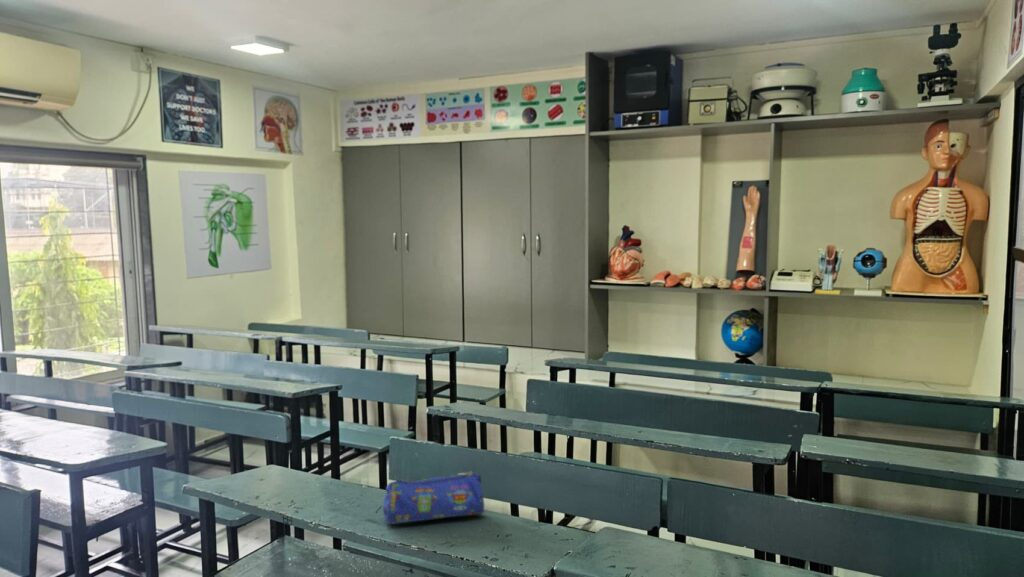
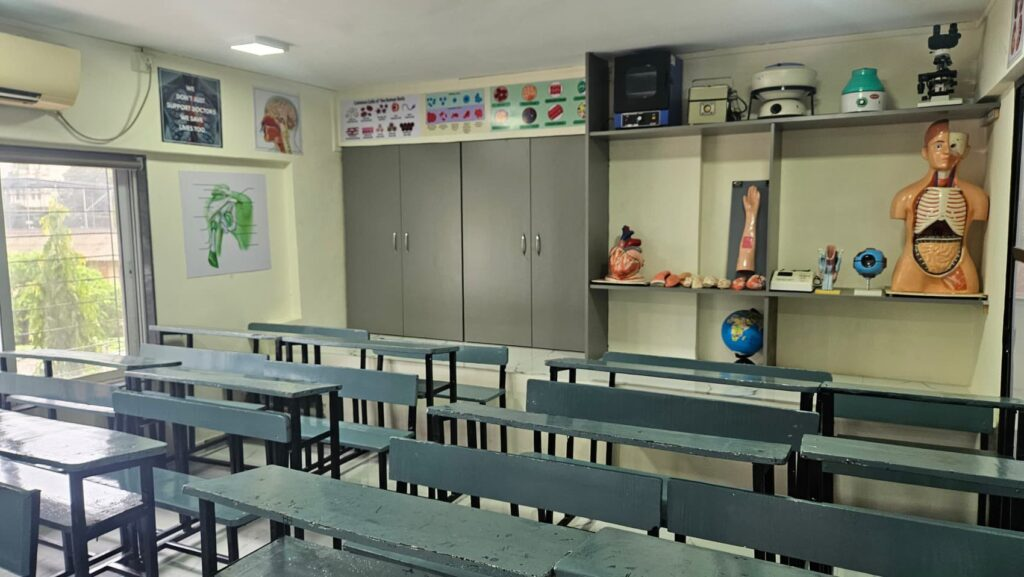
- pencil case (434, 496)
